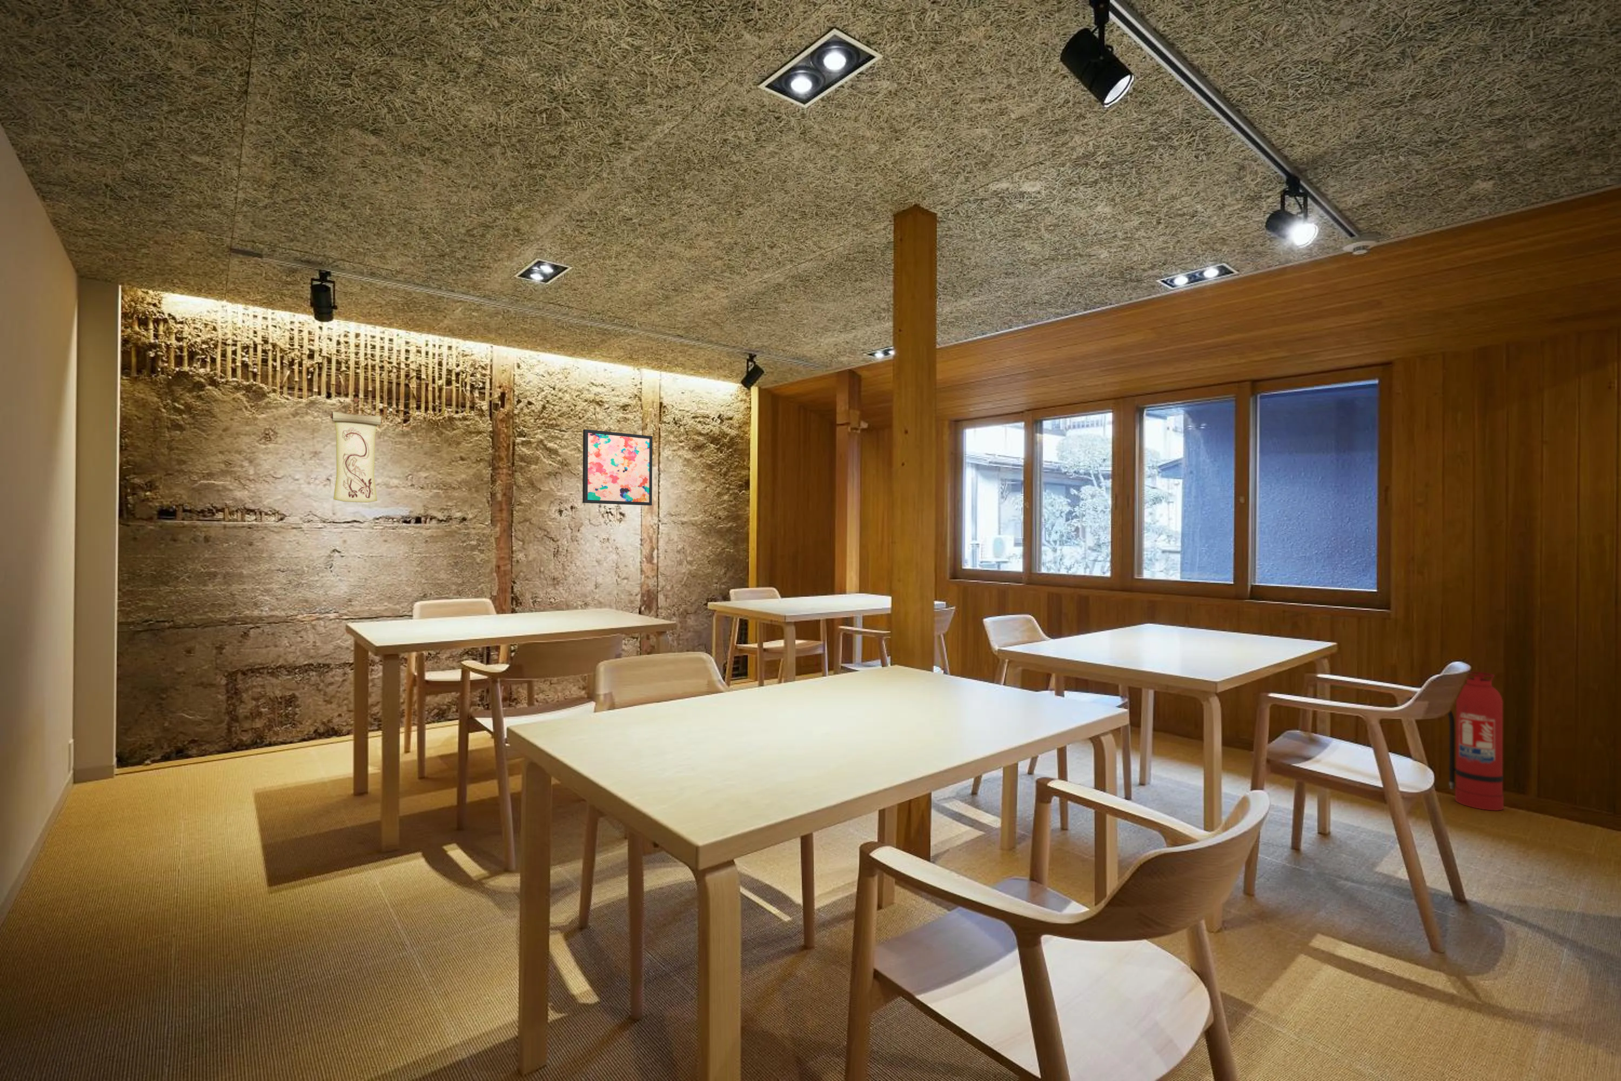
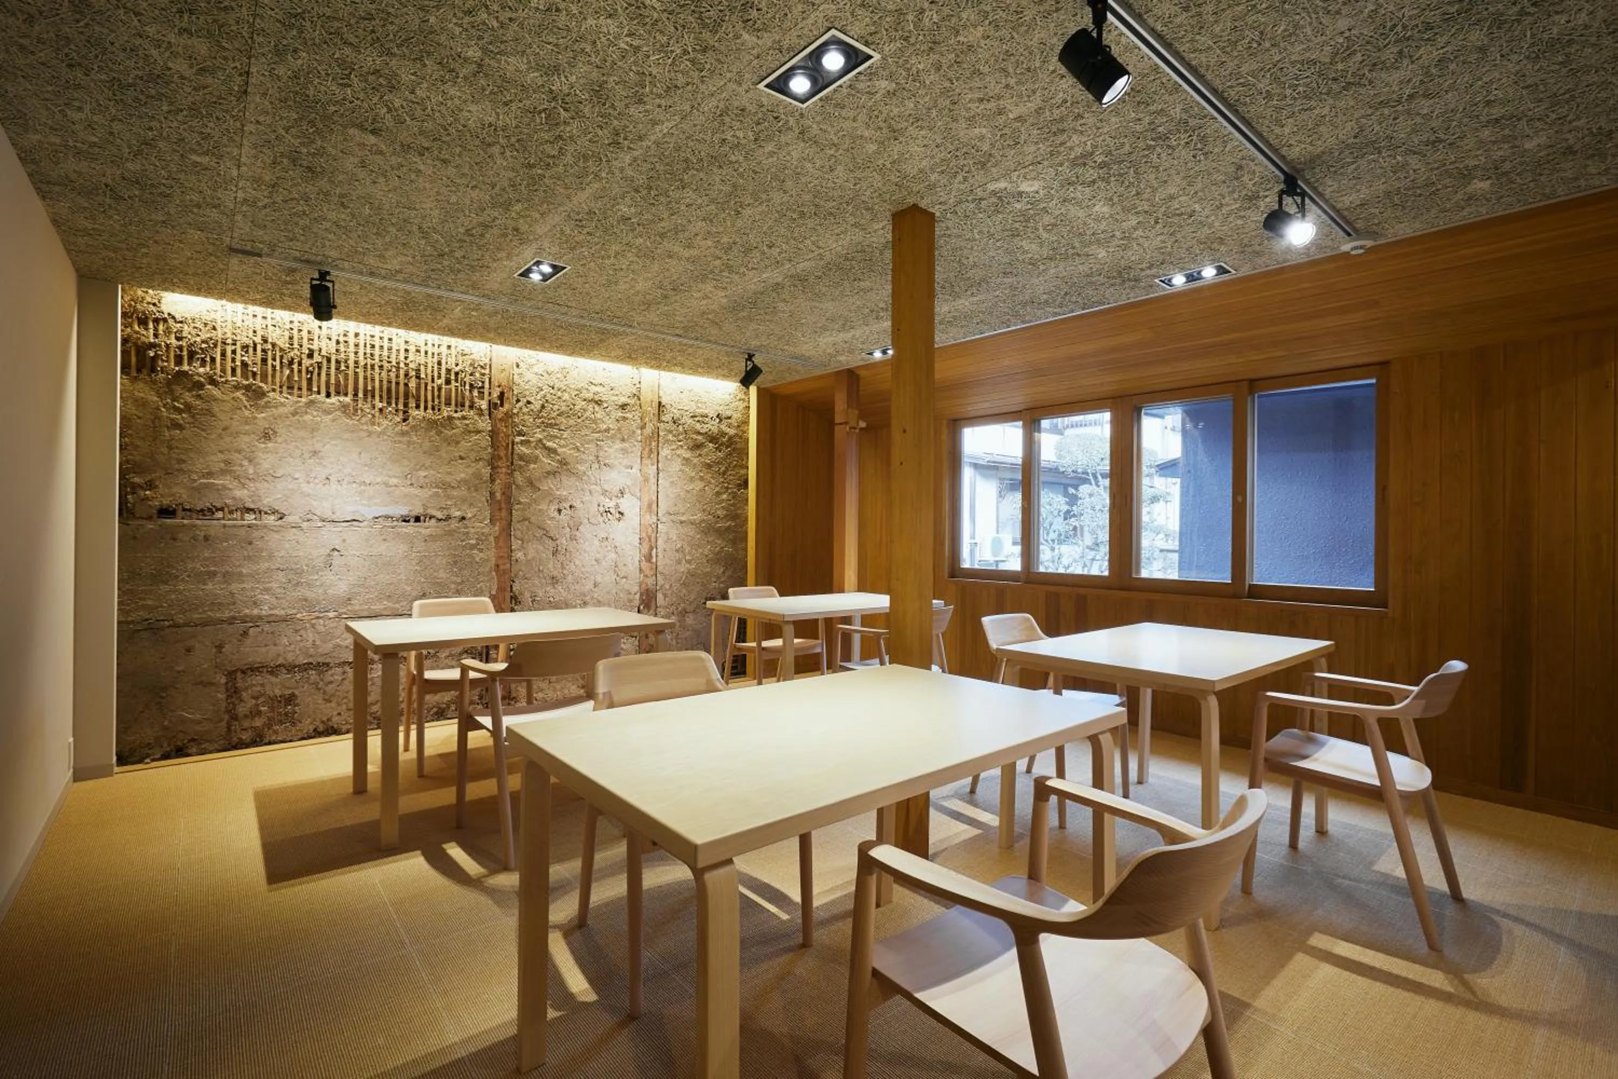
- wall art (619, 468)
- fire extinguisher (1471, 737)
- wall scroll (356, 449)
